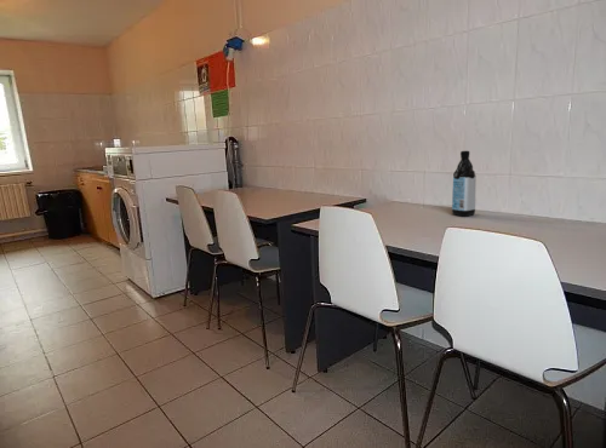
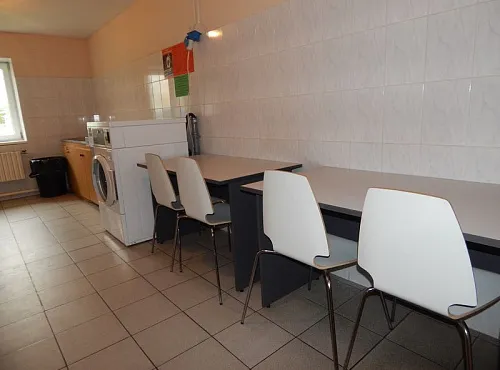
- water bottle (464, 183)
